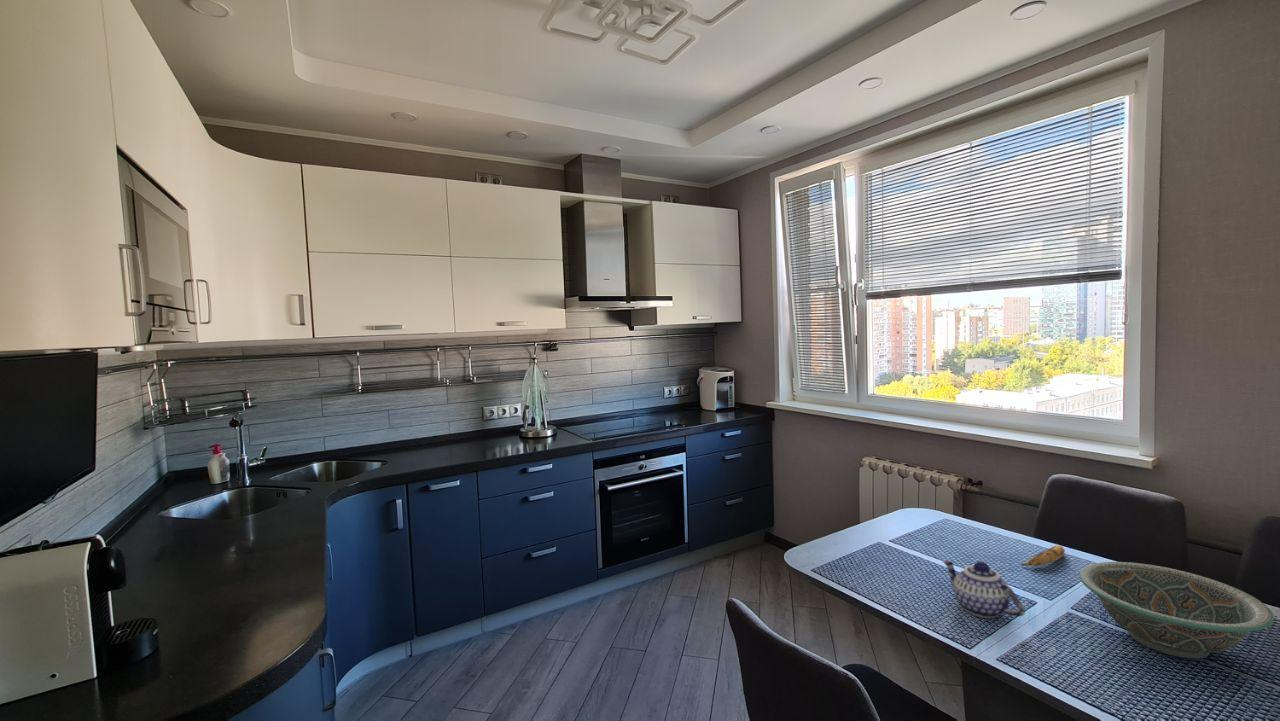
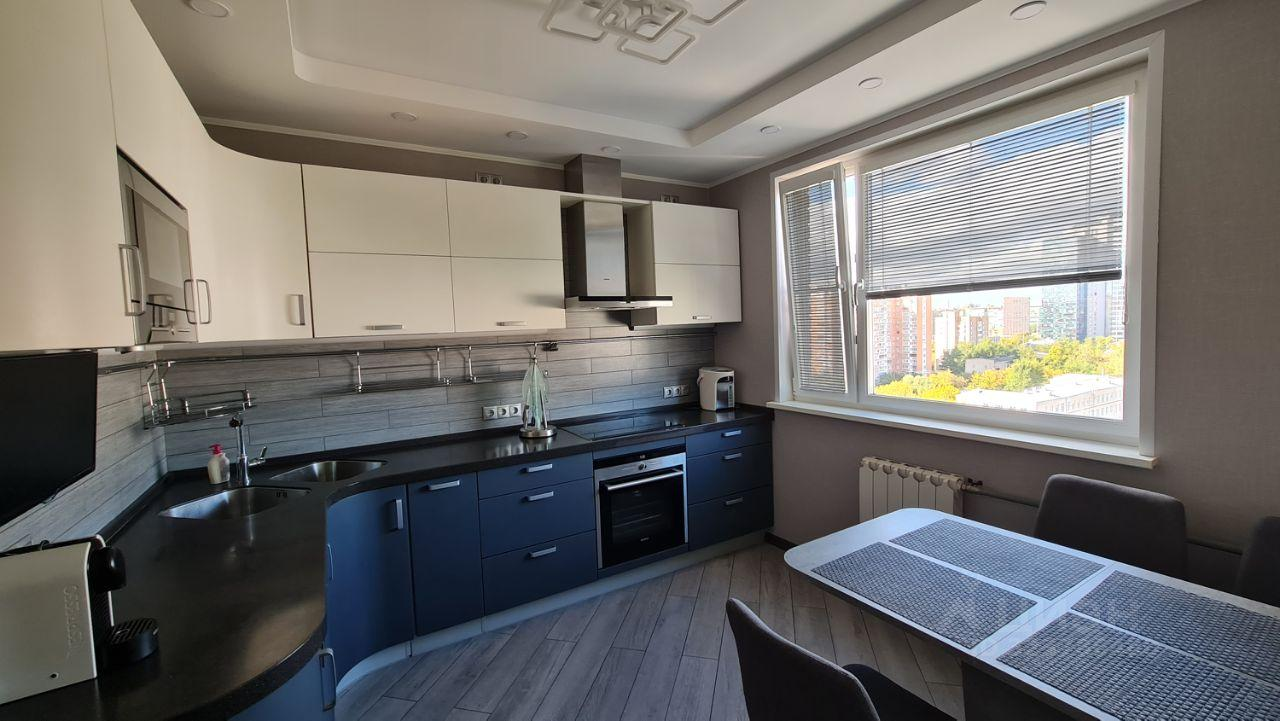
- teapot (980, 585)
- banana (1048, 554)
- decorative bowl (1167, 616)
